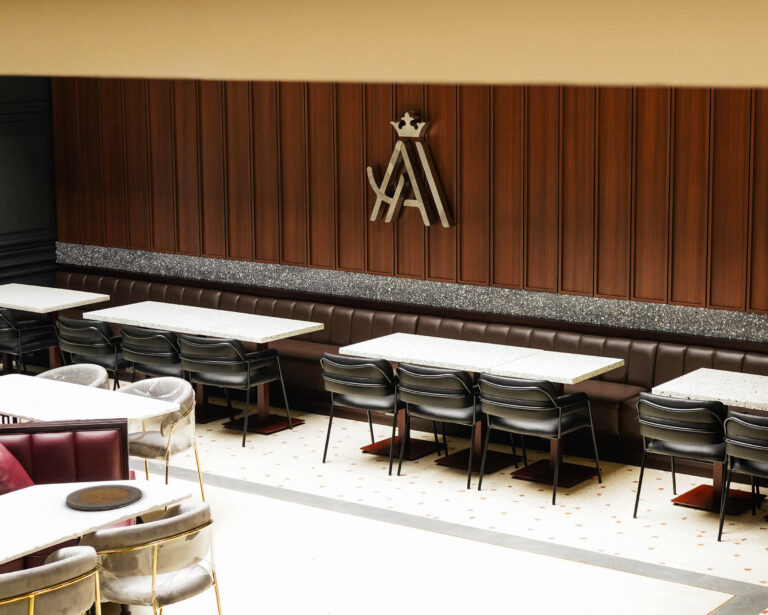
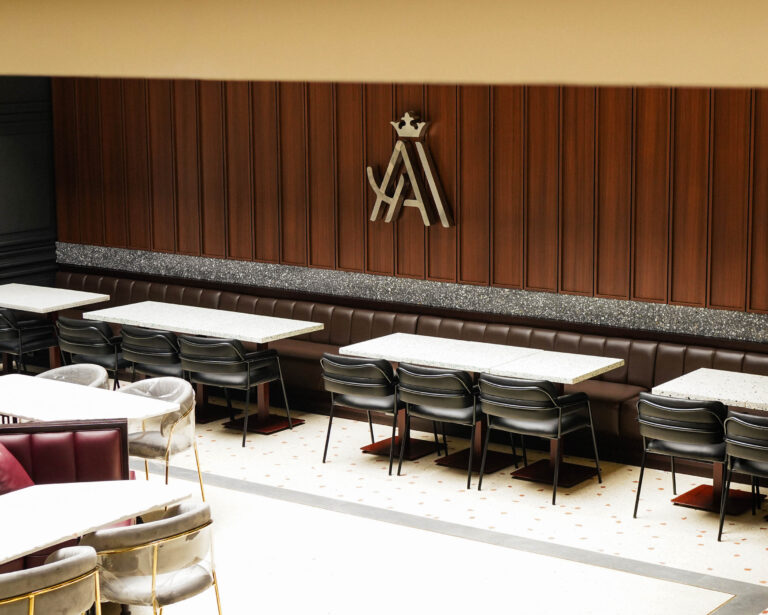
- plate (104, 497)
